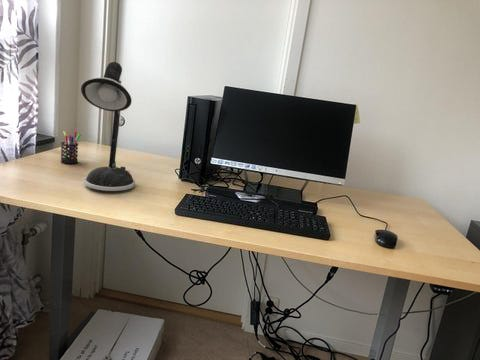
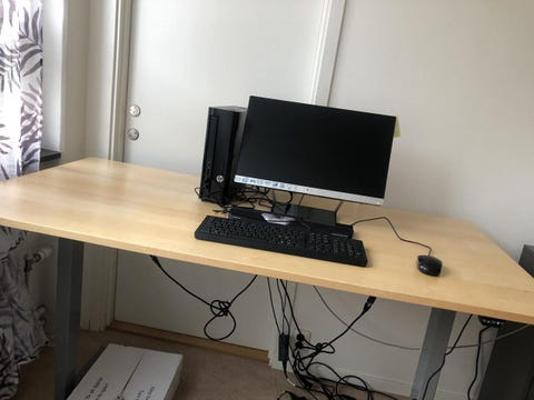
- desk lamp (113, 125)
- pen holder (71, 145)
